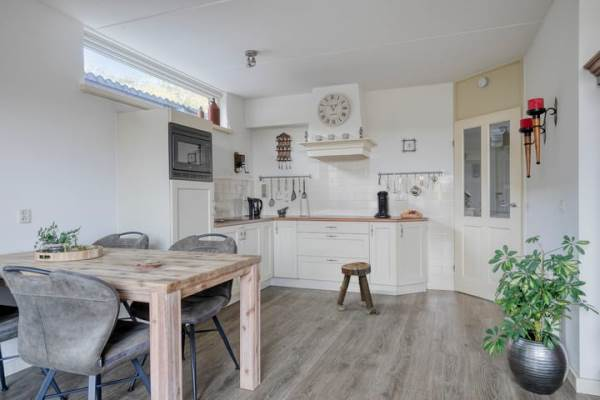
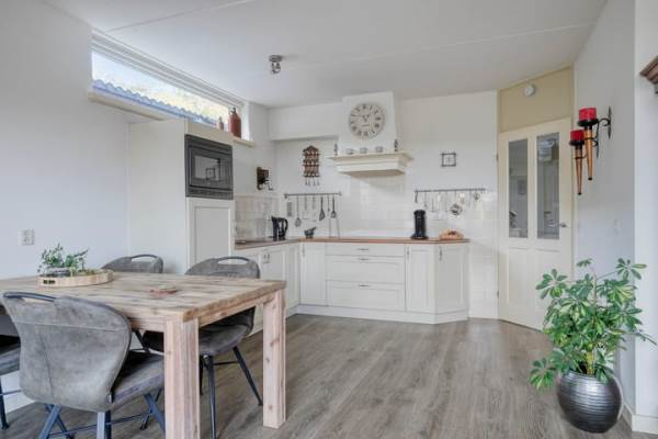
- stool (359, 285)
